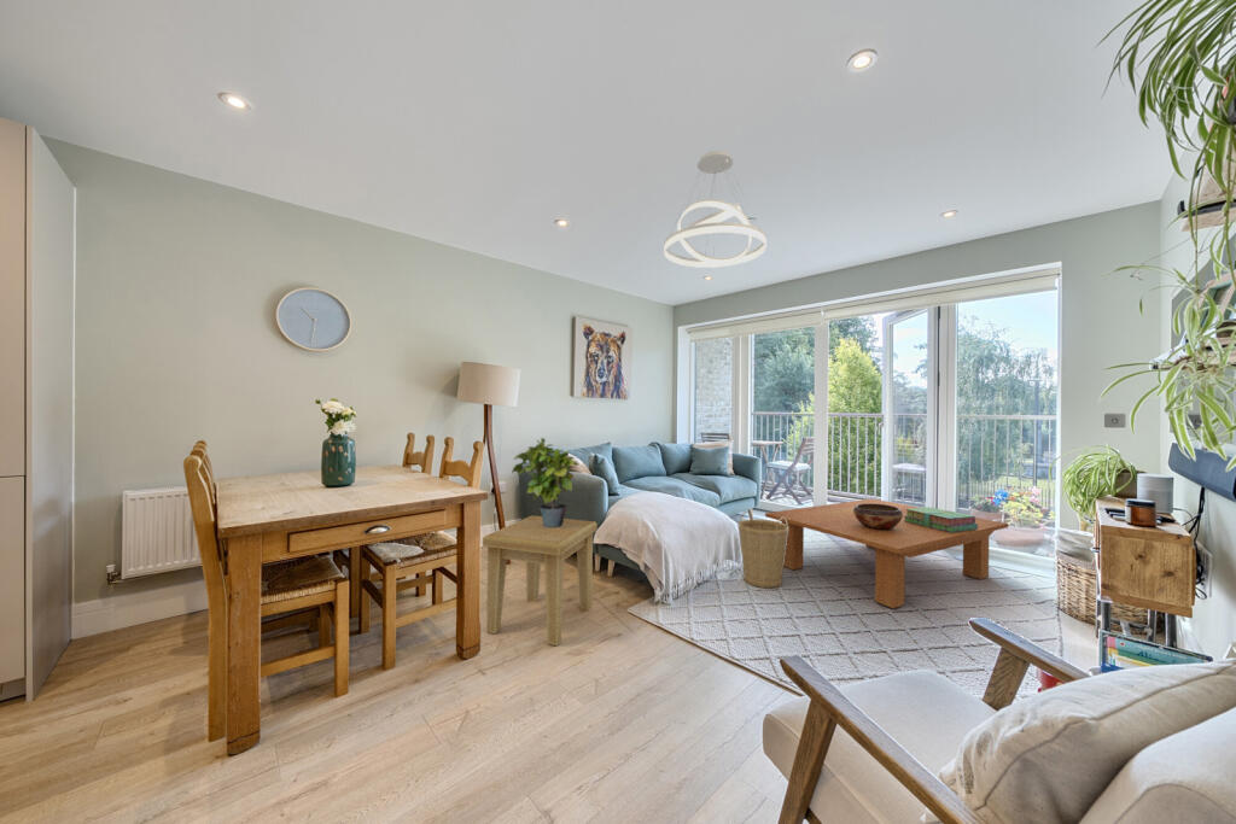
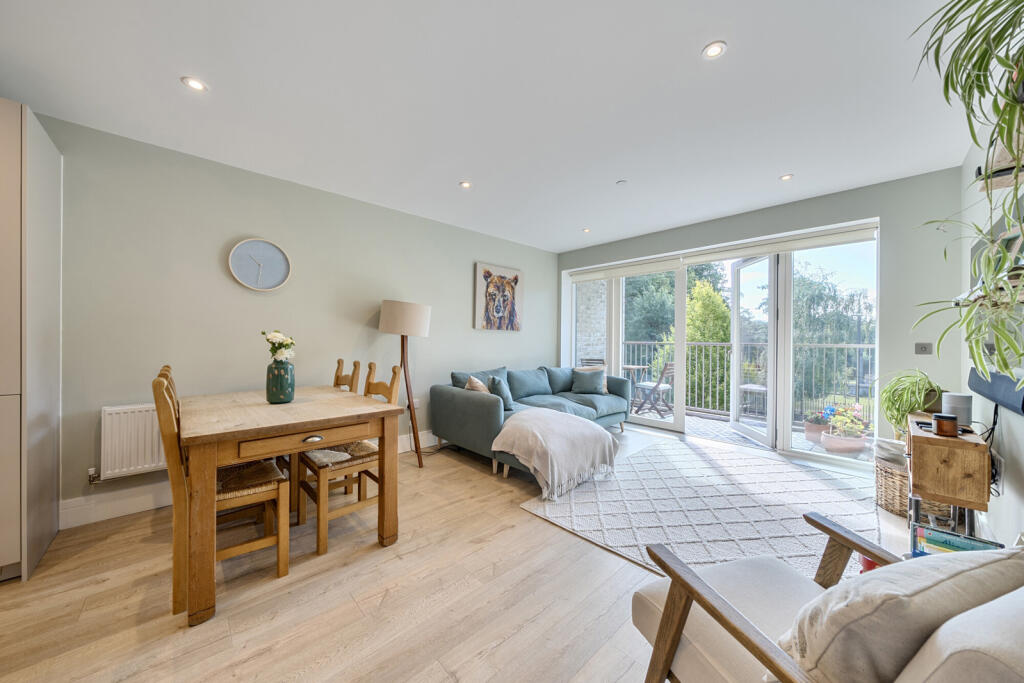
- basket (763, 547)
- potted plant (548, 480)
- decorative bowl (876, 516)
- coffee table (881, 544)
- pendant light (713, 206)
- stack of books (939, 518)
- side table (544, 573)
